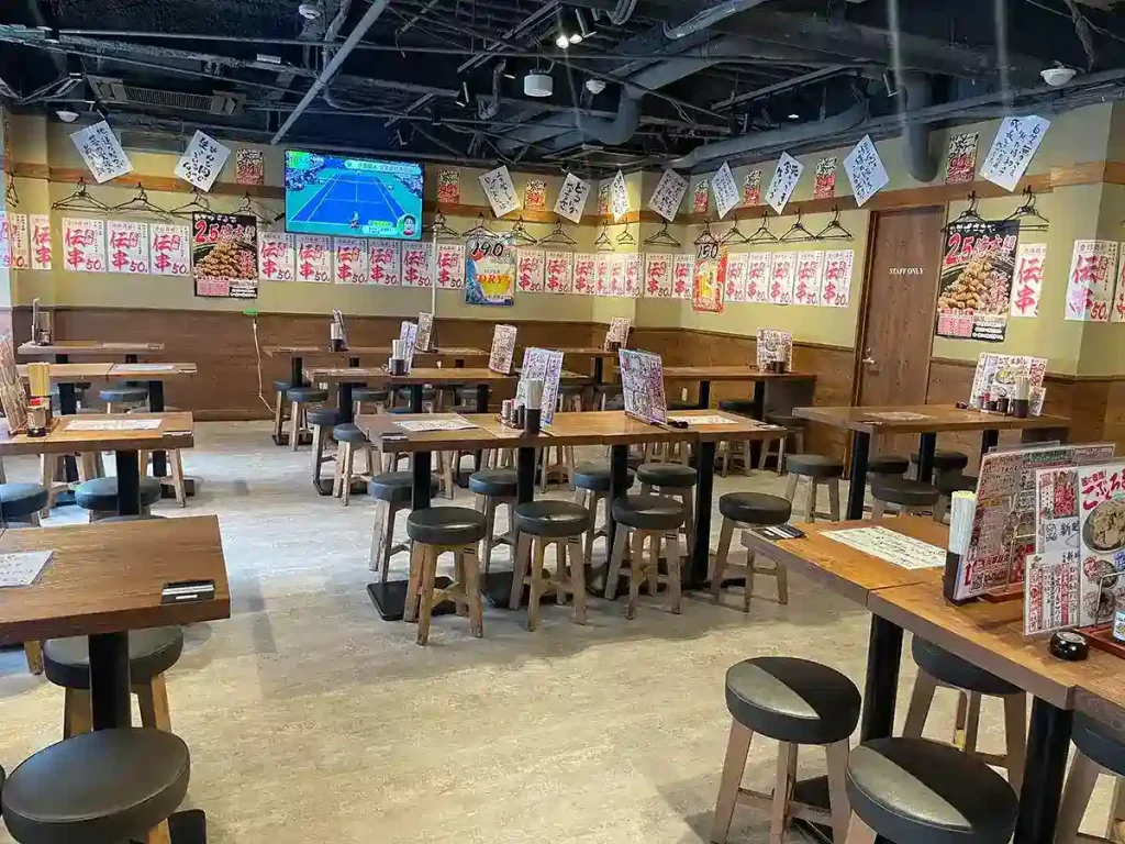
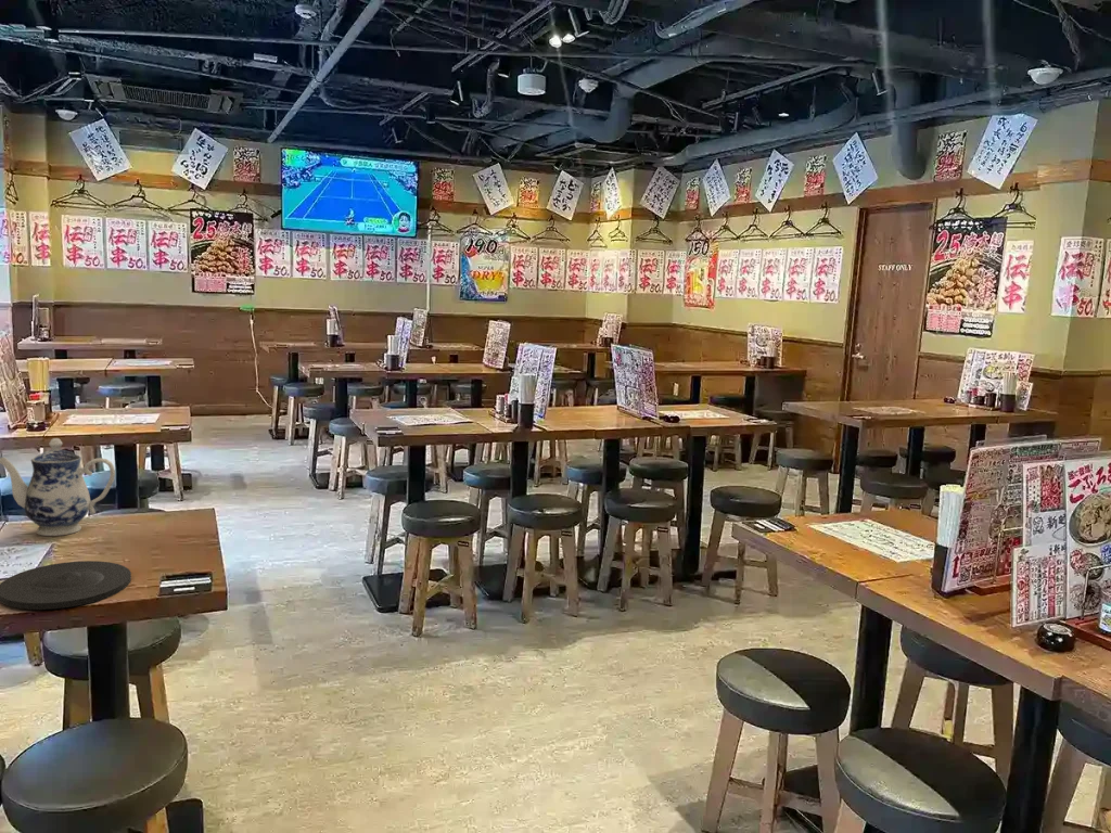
+ teapot (56, 485)
+ plate (66, 579)
